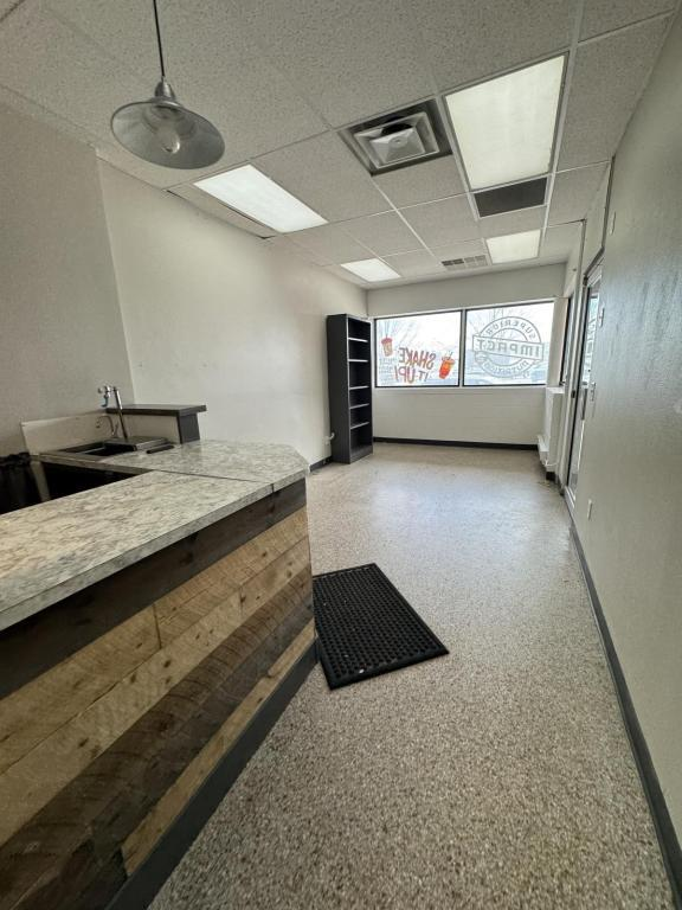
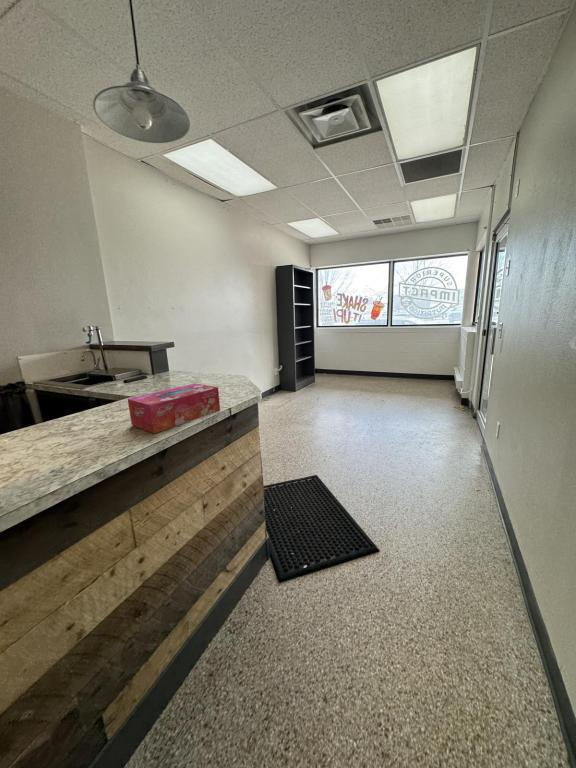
+ tissue box (177, 405)
